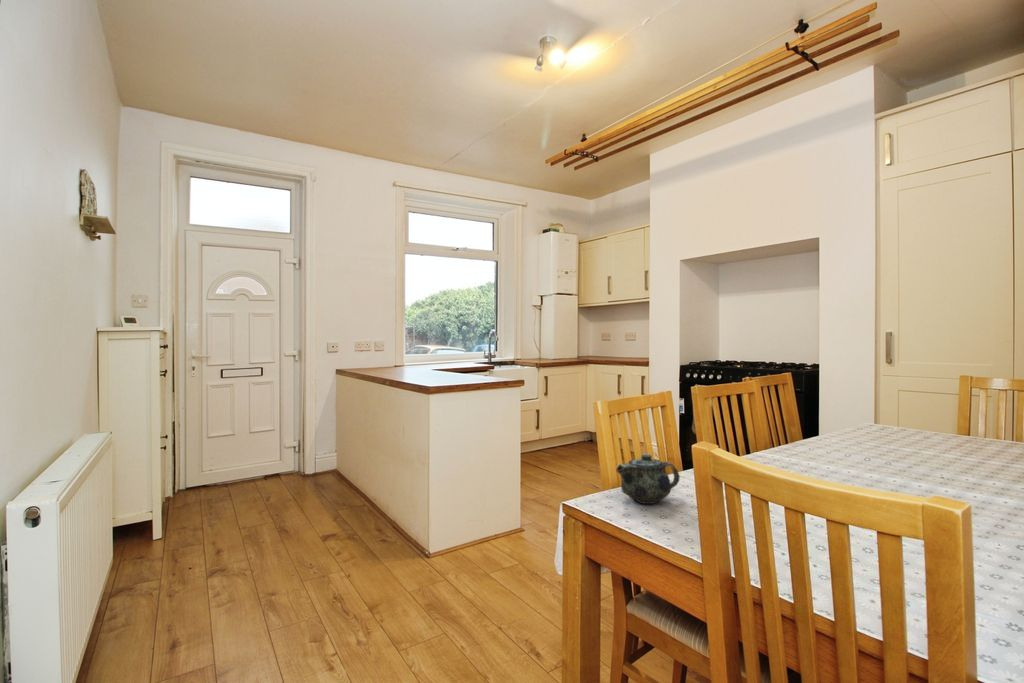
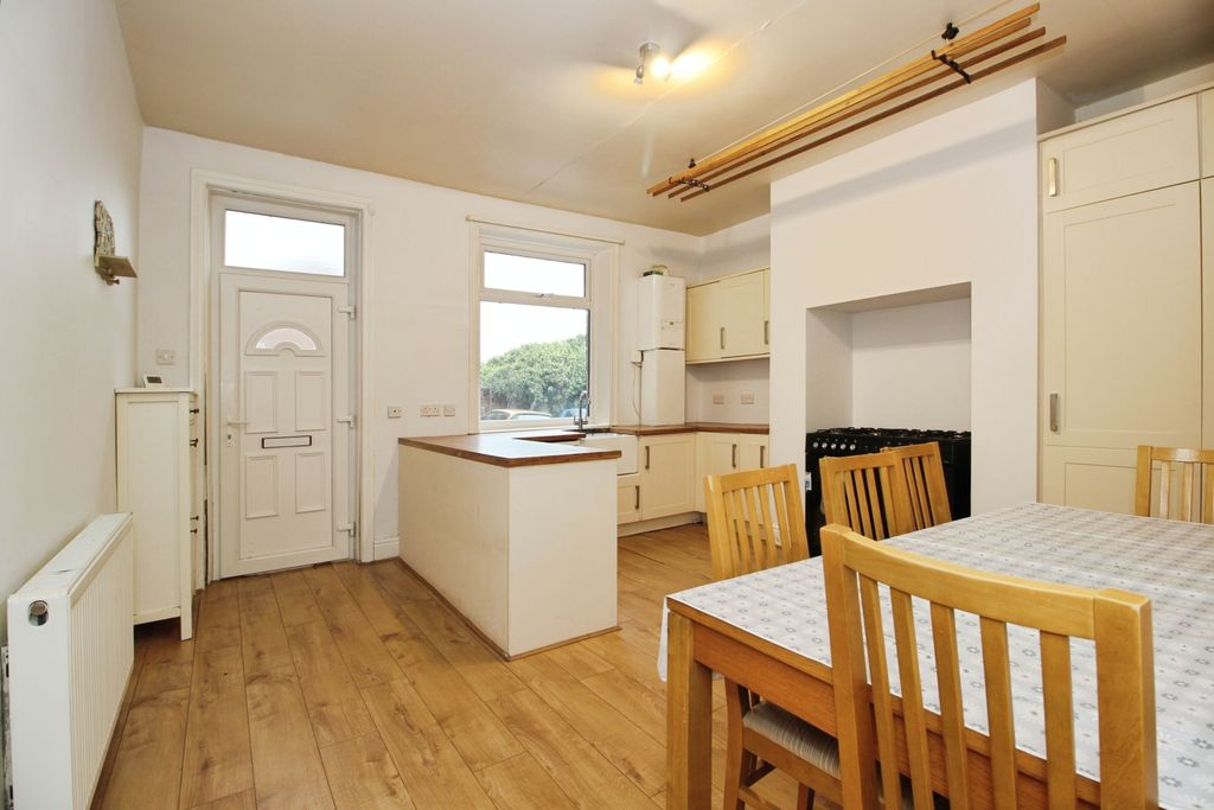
- chinaware (648, 476)
